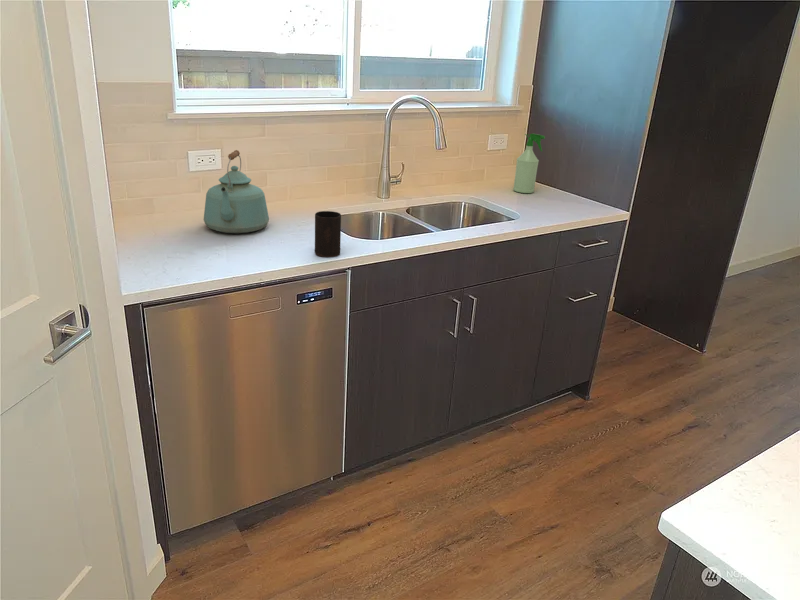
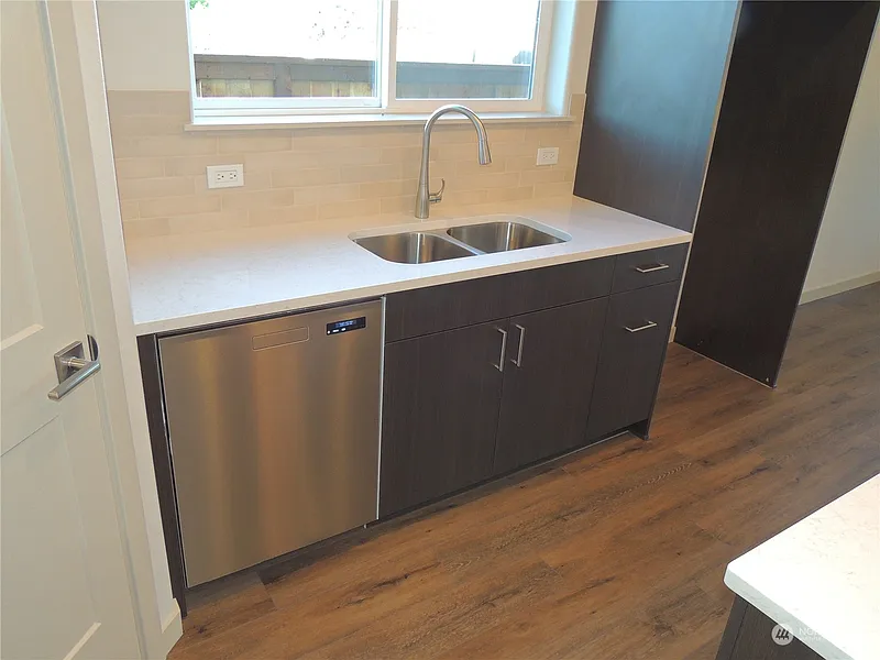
- cup (327, 233)
- spray bottle (527, 162)
- kettle (233, 191)
